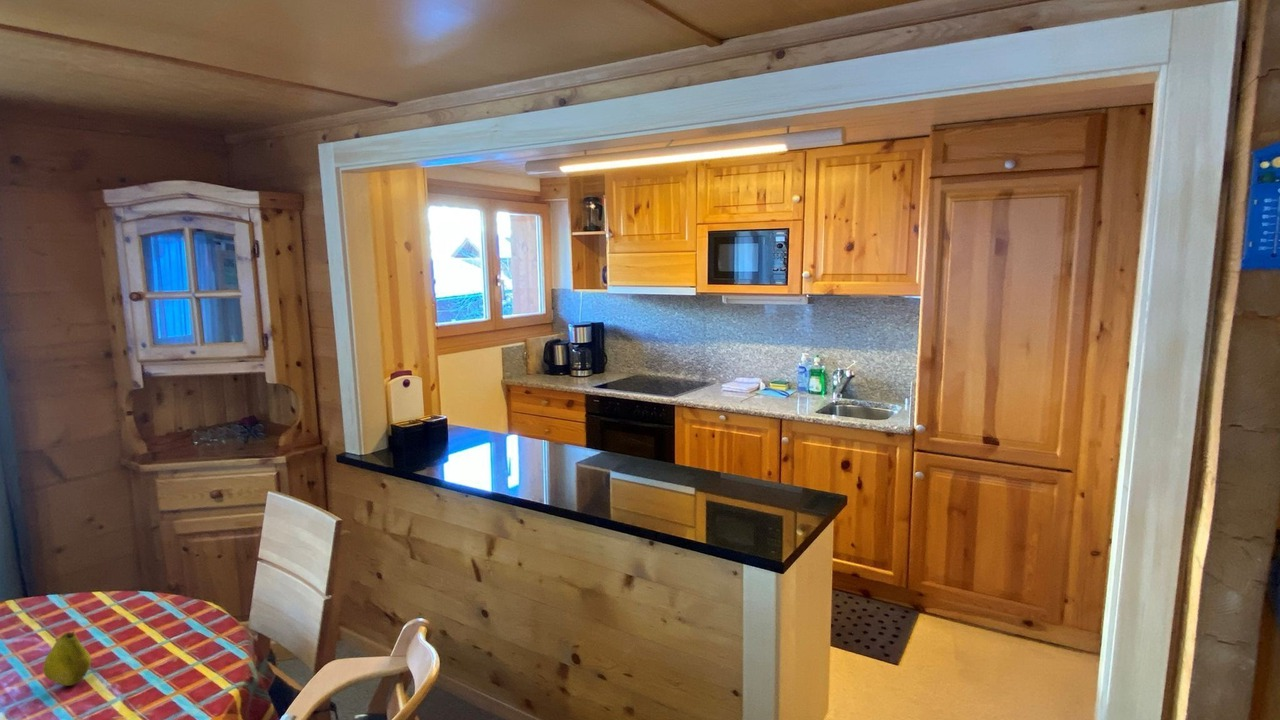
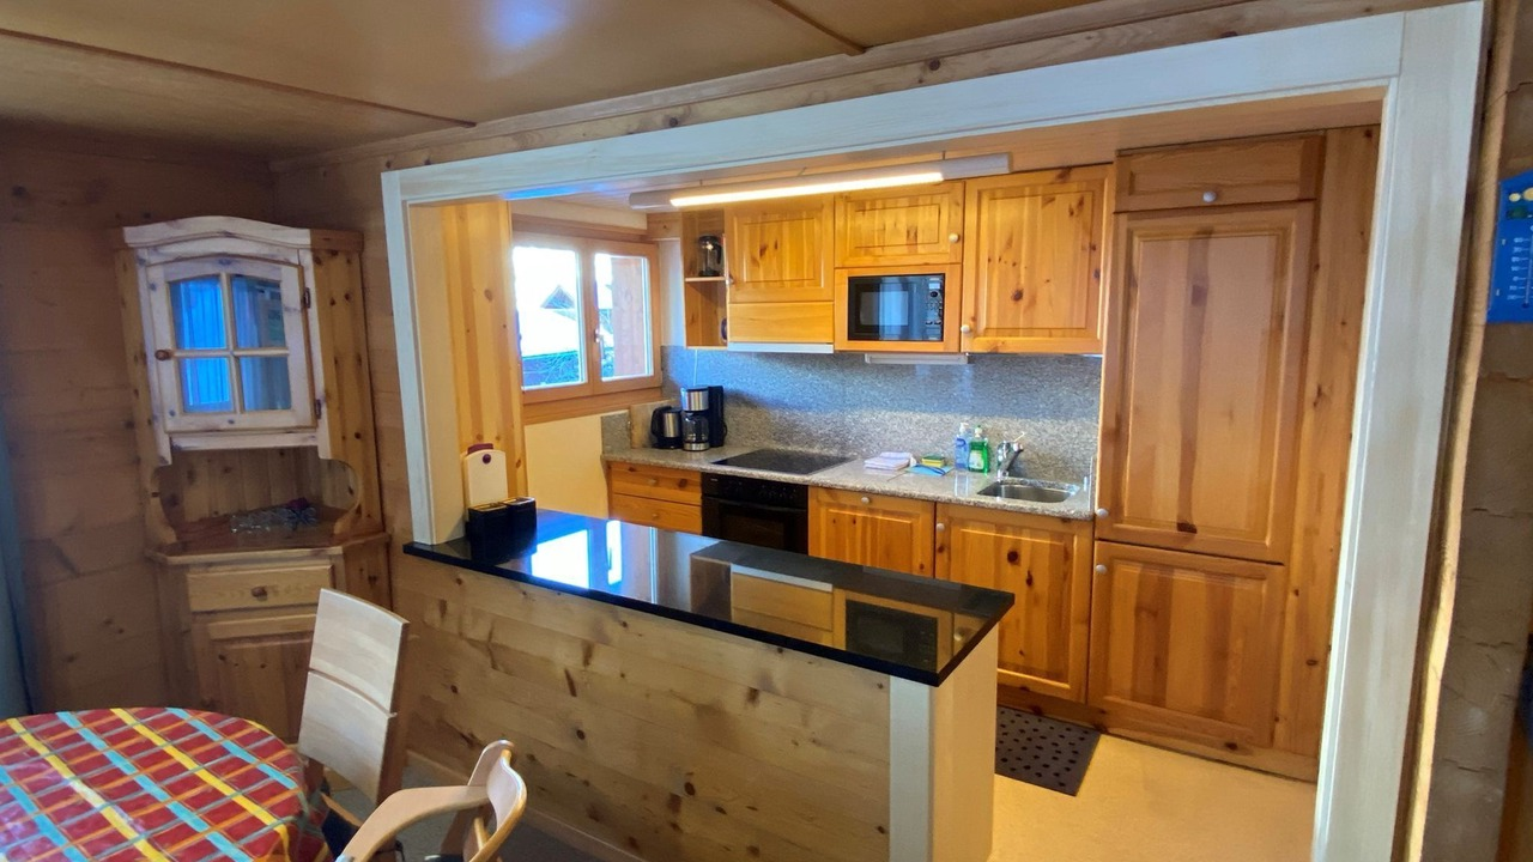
- fruit (67, 657)
